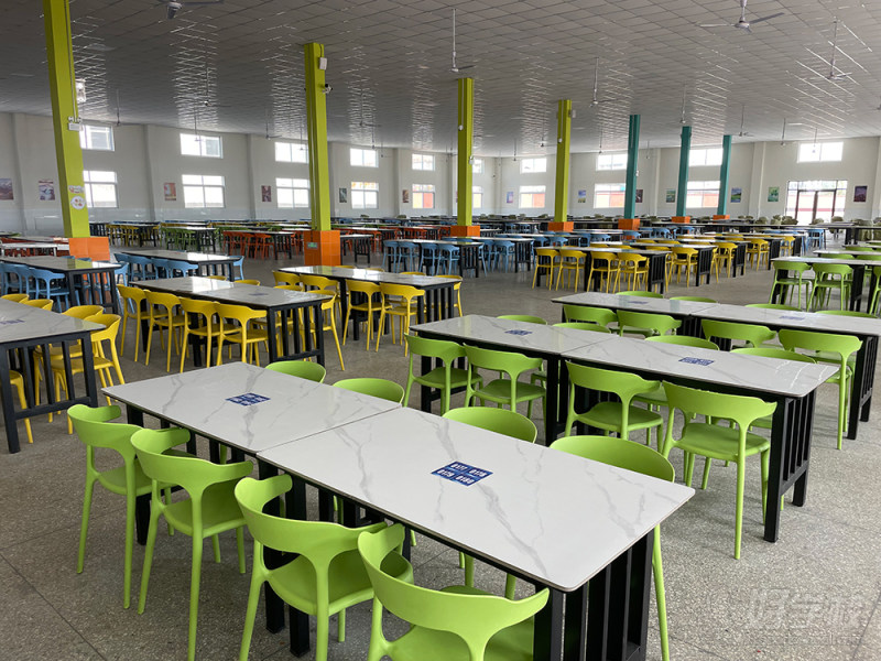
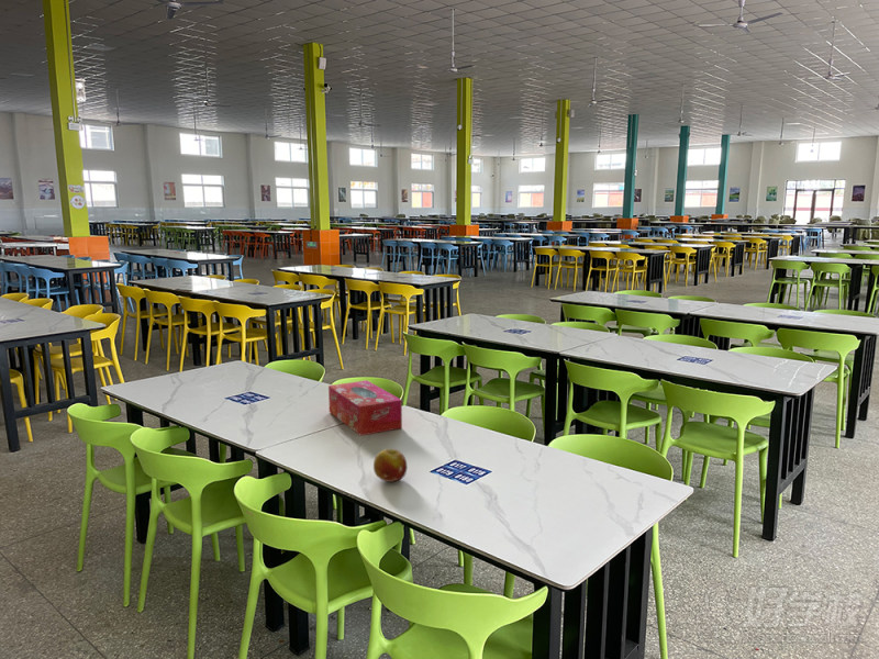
+ tissue box (364, 405)
+ fruit (390, 465)
